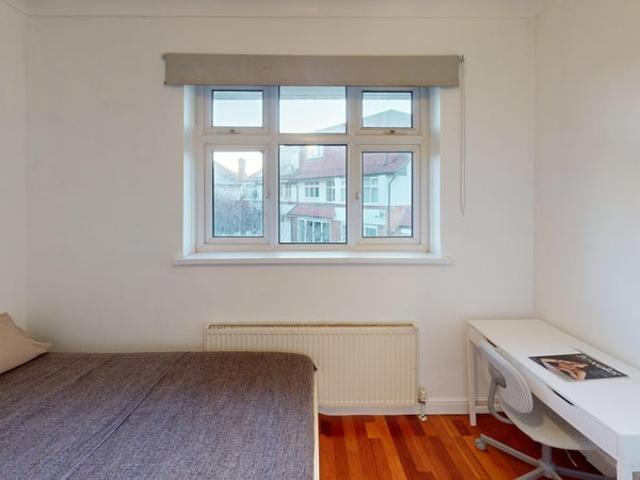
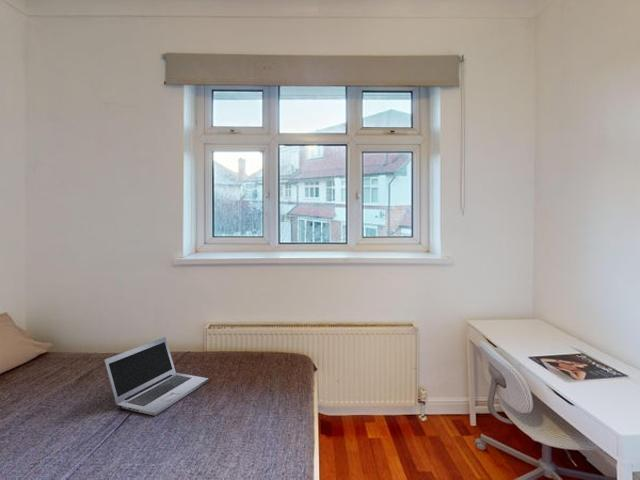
+ laptop (160, 371)
